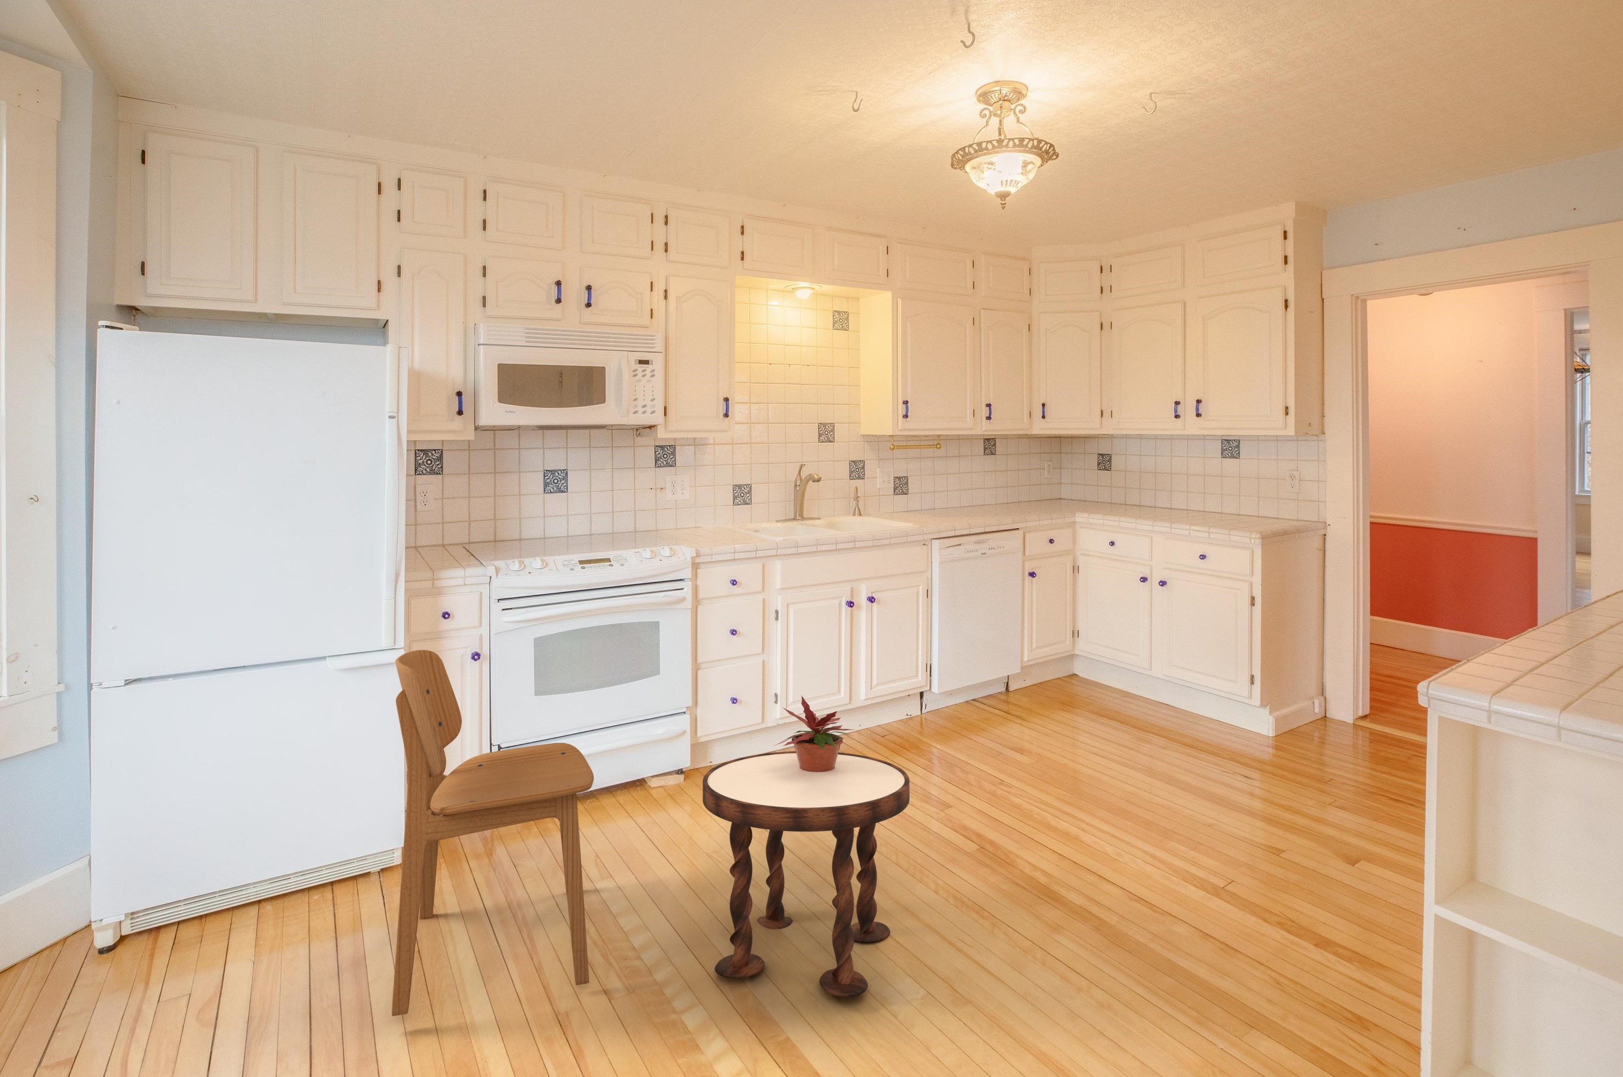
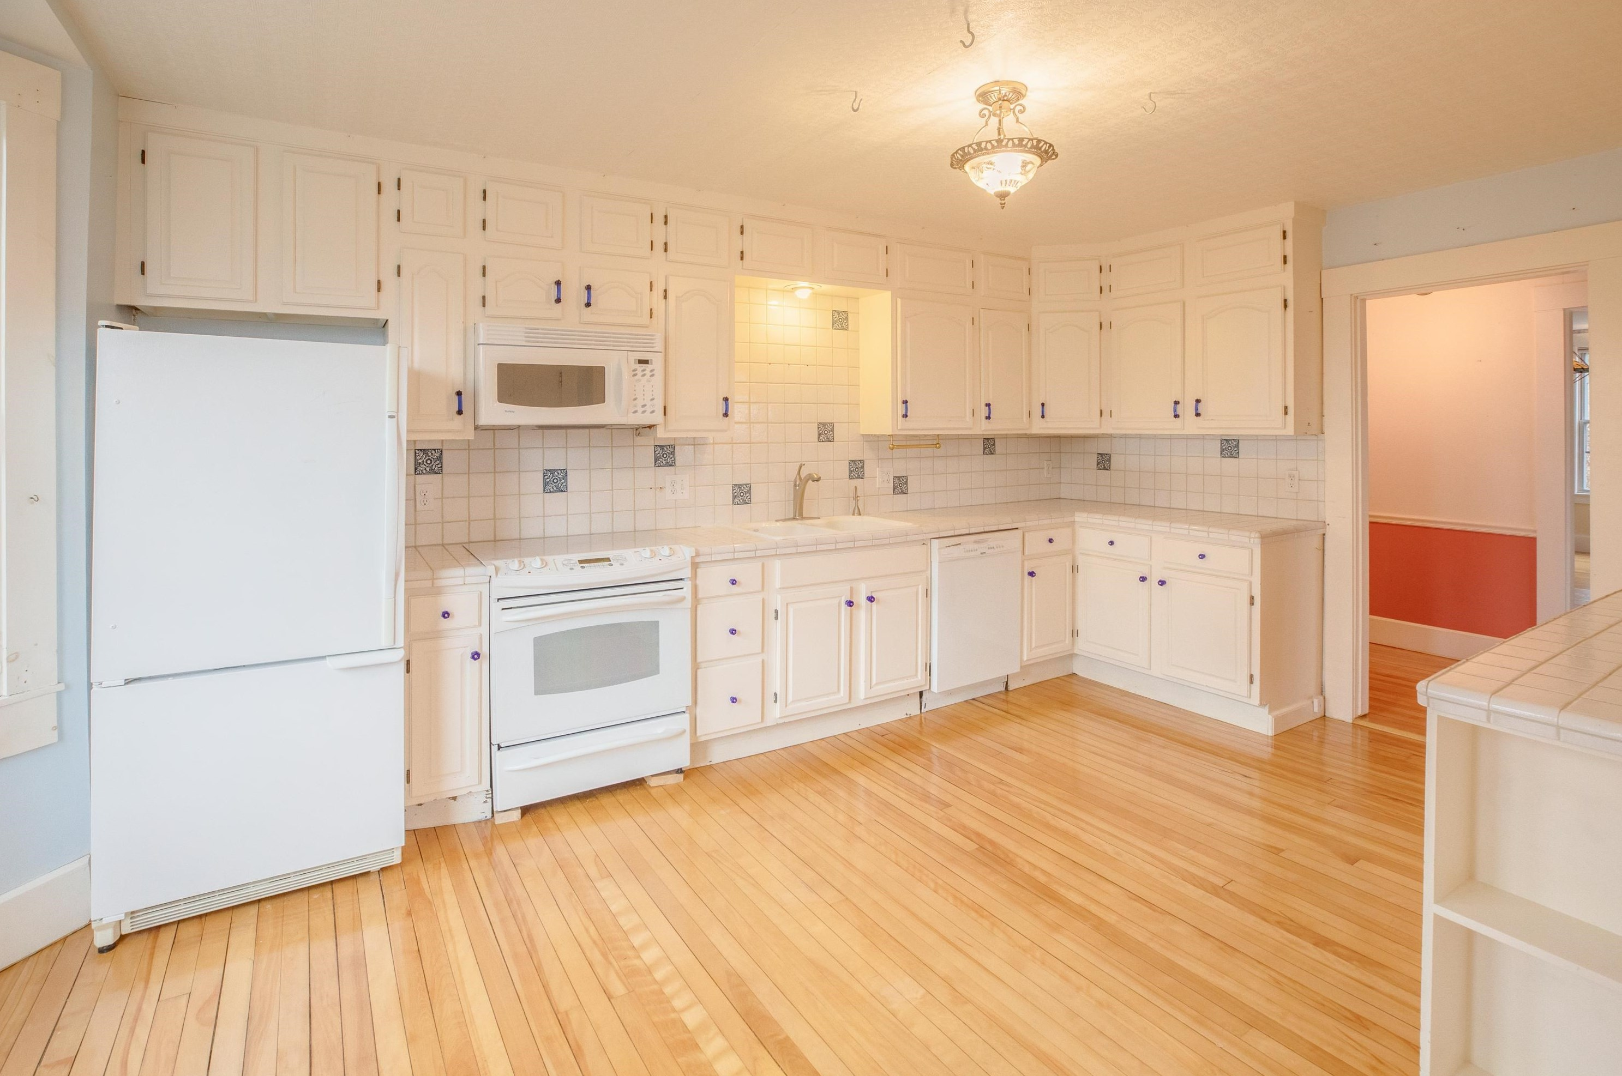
- side table (784, 856)
- dining chair (499, 802)
- potted plant (816, 728)
